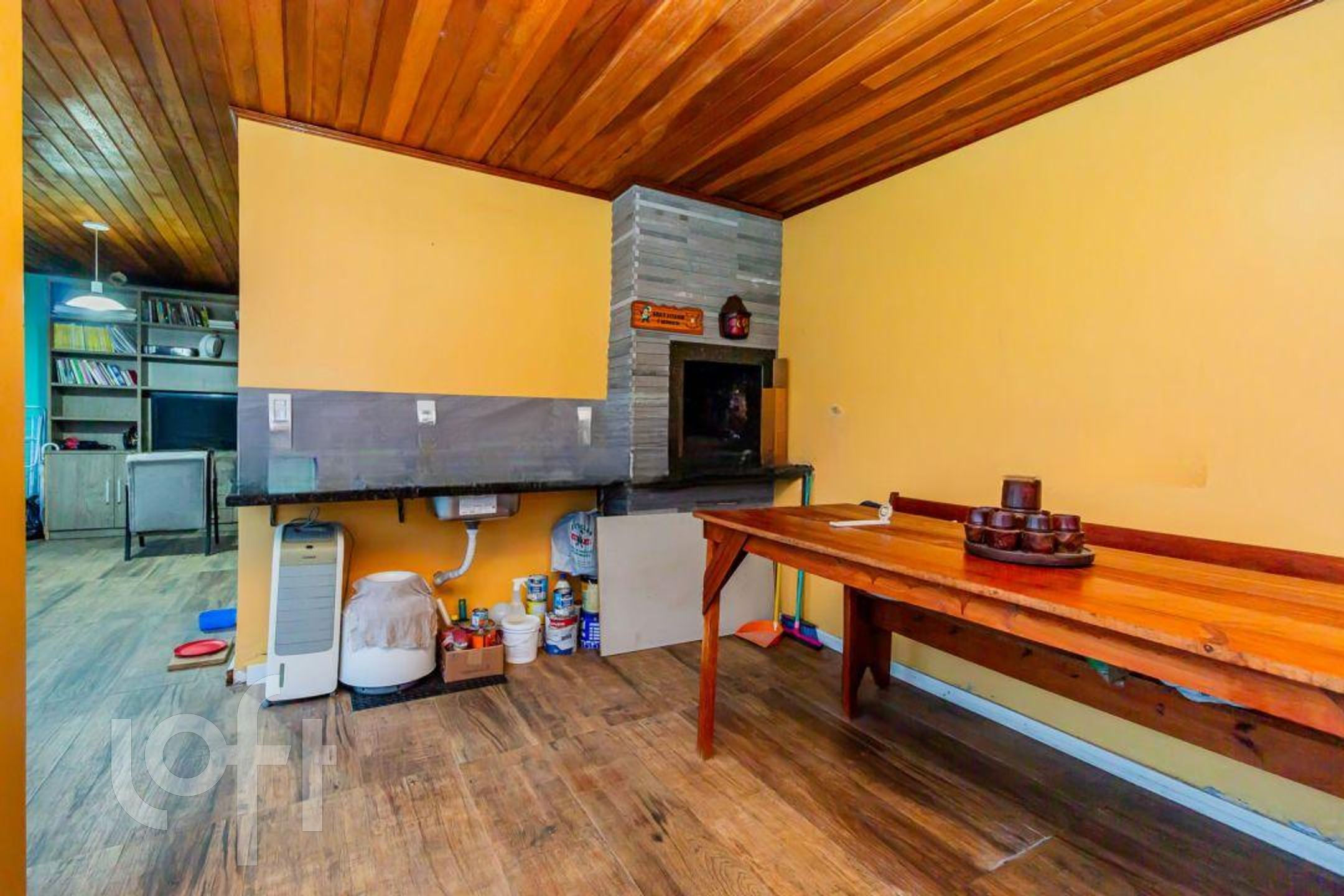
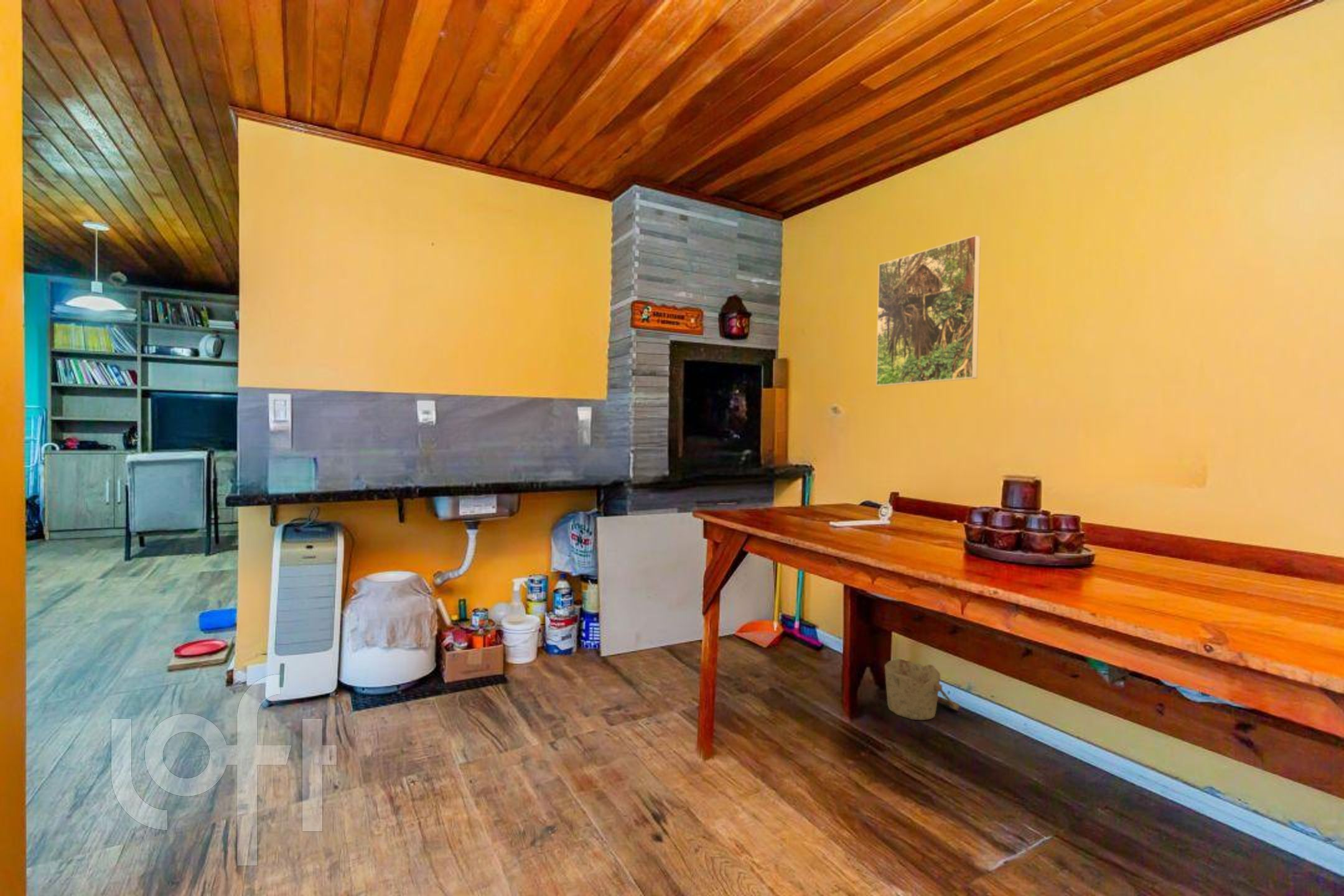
+ bucket (916, 688)
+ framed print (924, 317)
